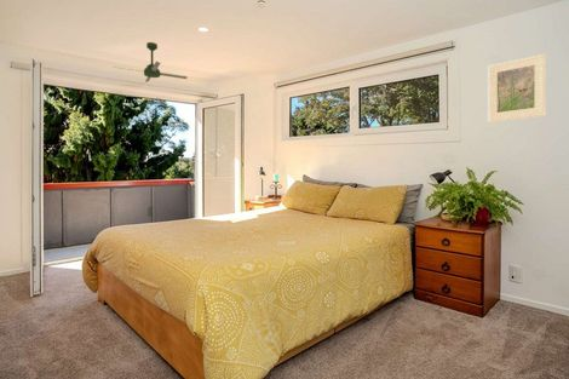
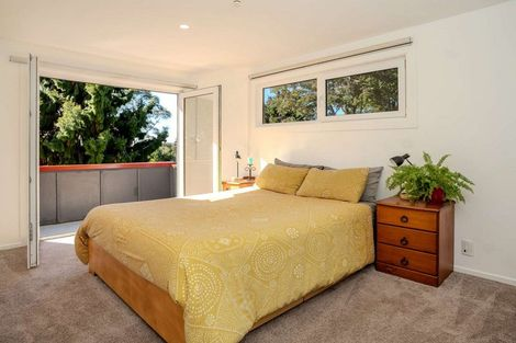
- ceiling fan (151, 59)
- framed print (515, 90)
